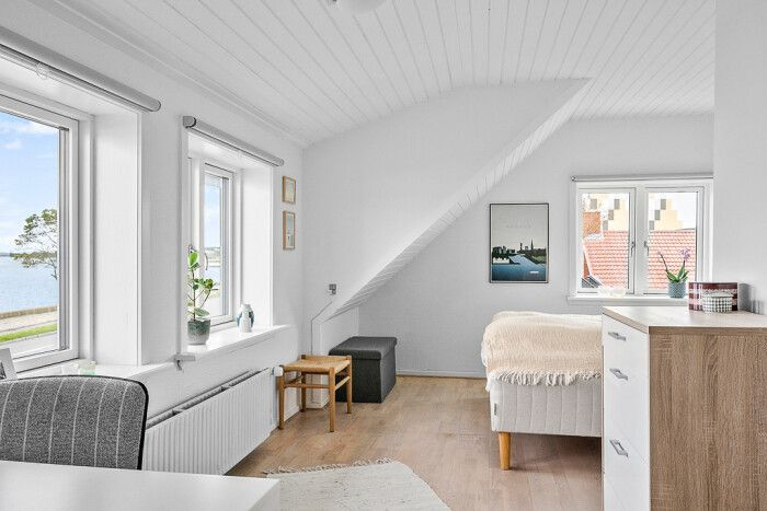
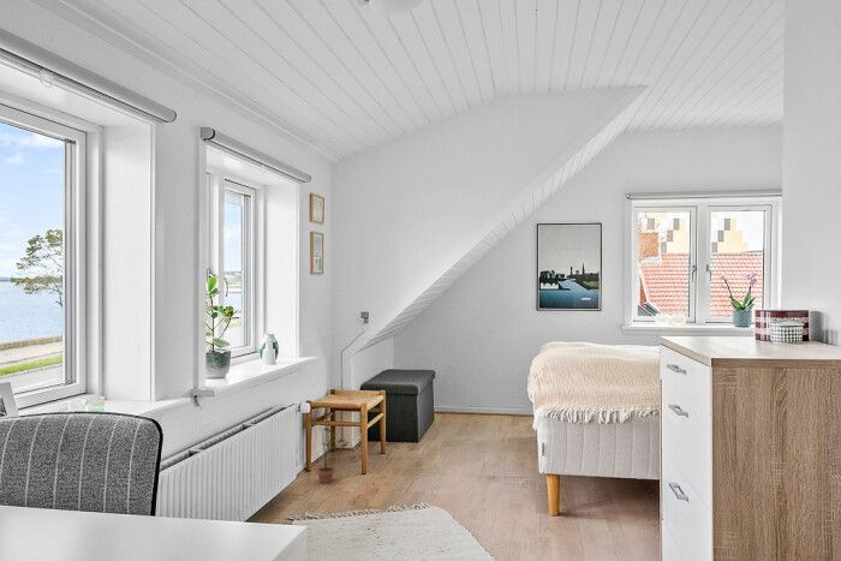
+ potted plant (323, 449)
